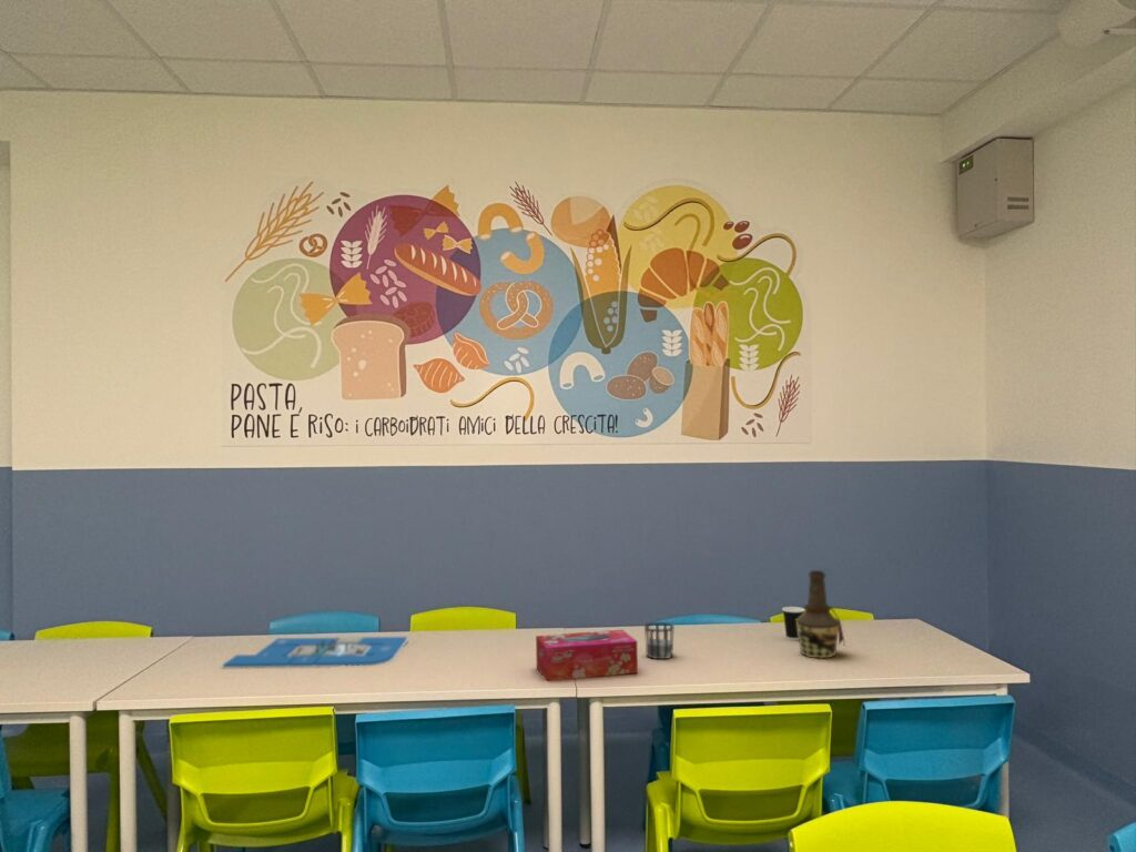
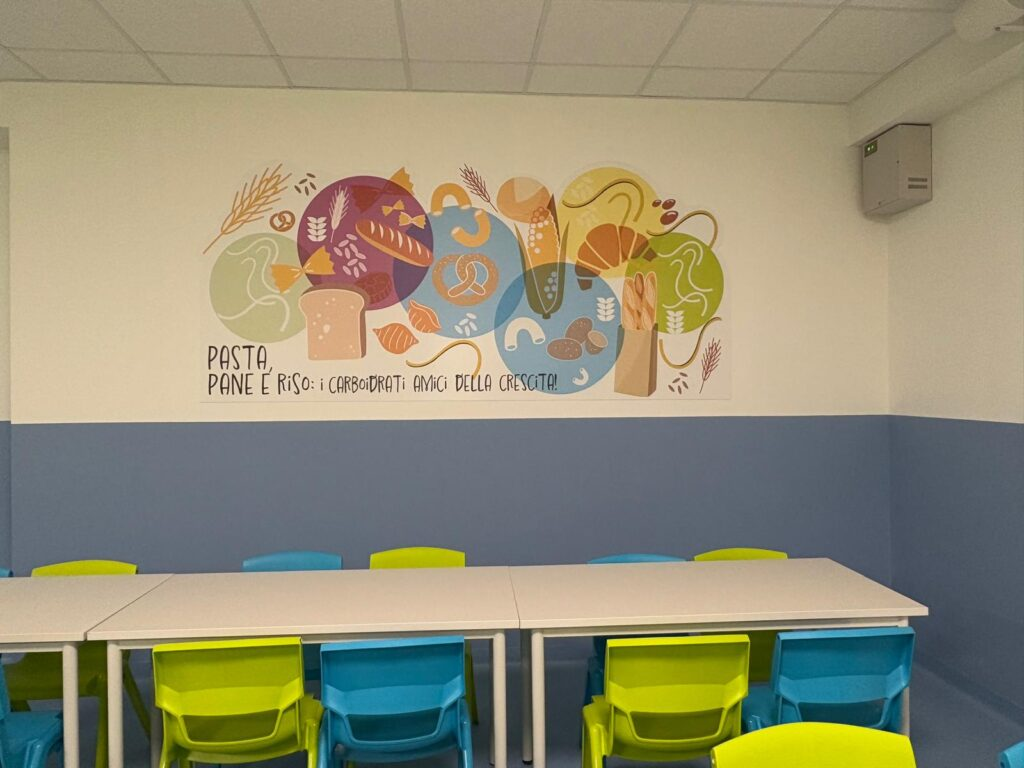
- dixie cup (793, 623)
- board game (320, 648)
- tissue box (586, 653)
- bottle (820, 612)
- cup (659, 640)
